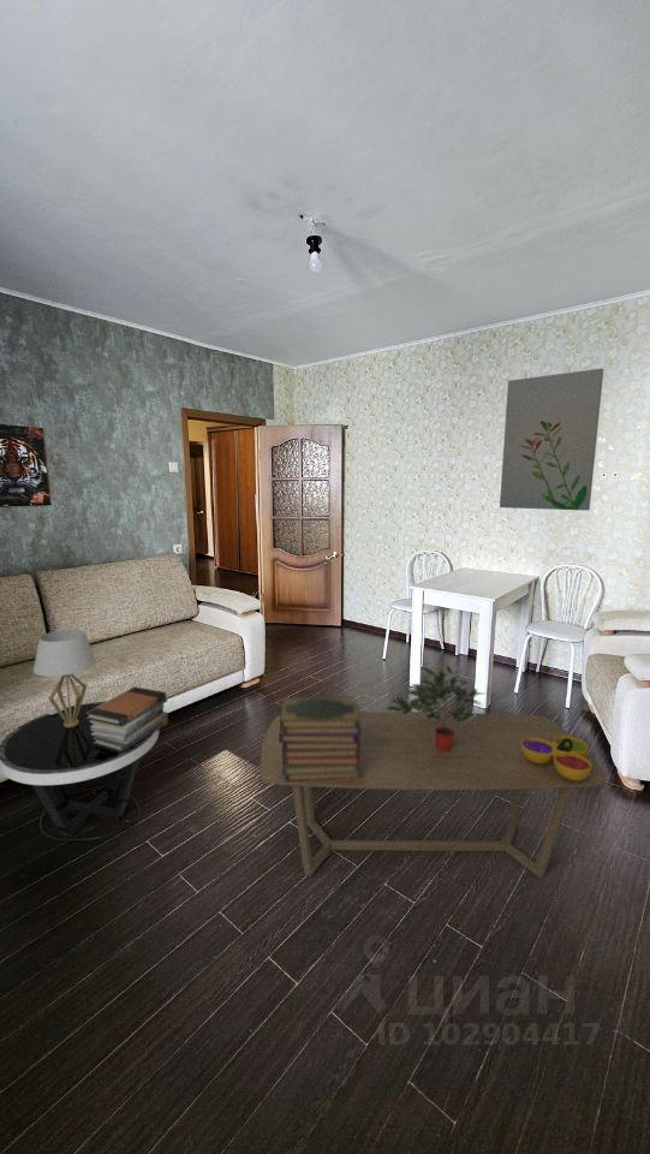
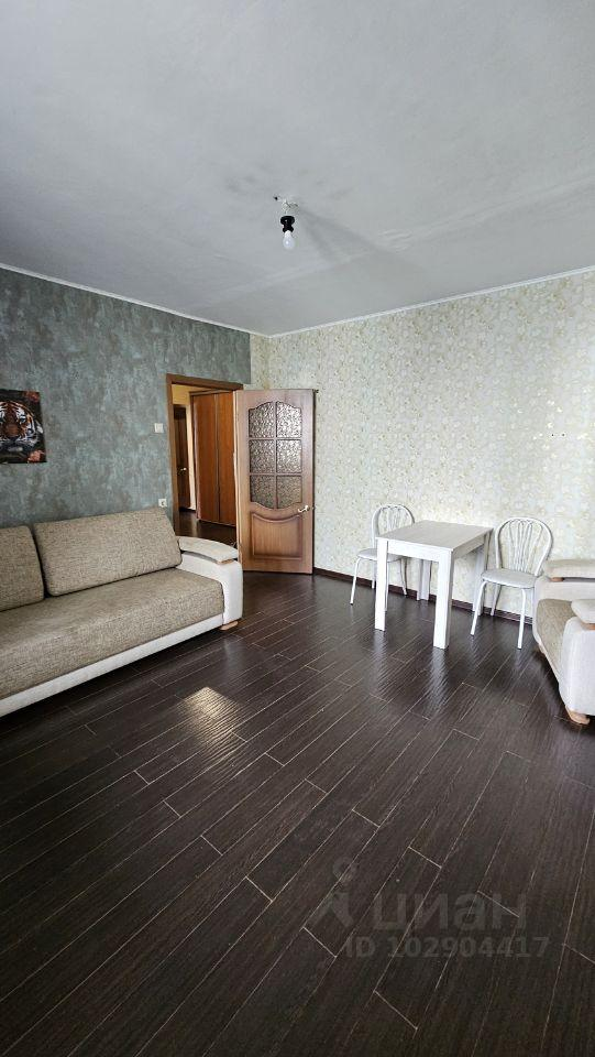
- book stack (129, 716)
- book stack (320, 737)
- table lamp (66, 679)
- wall art (547, 444)
- decorative bowl (562, 754)
- coffee table (419, 789)
- side table (87, 772)
- potted plant (436, 703)
